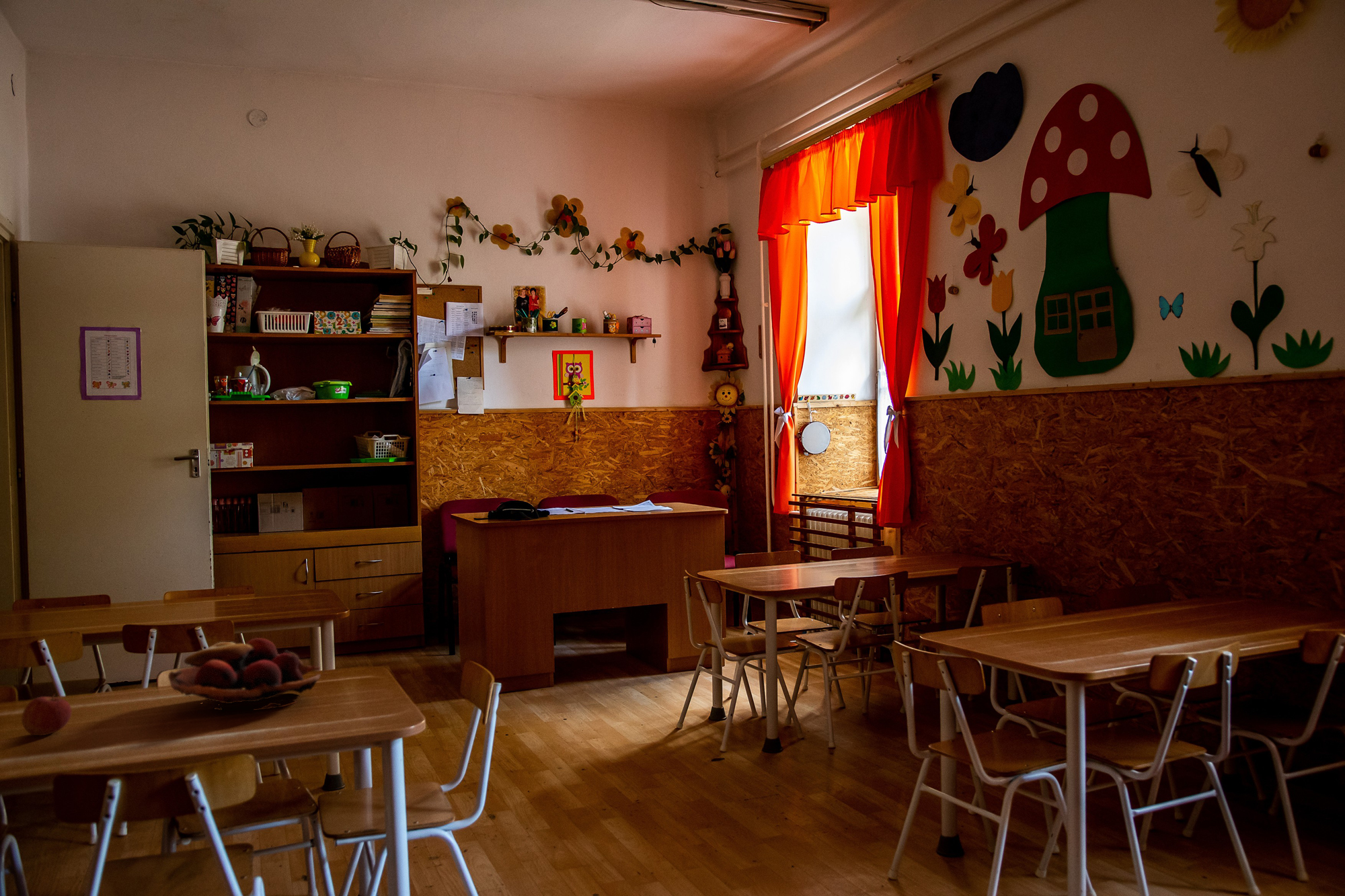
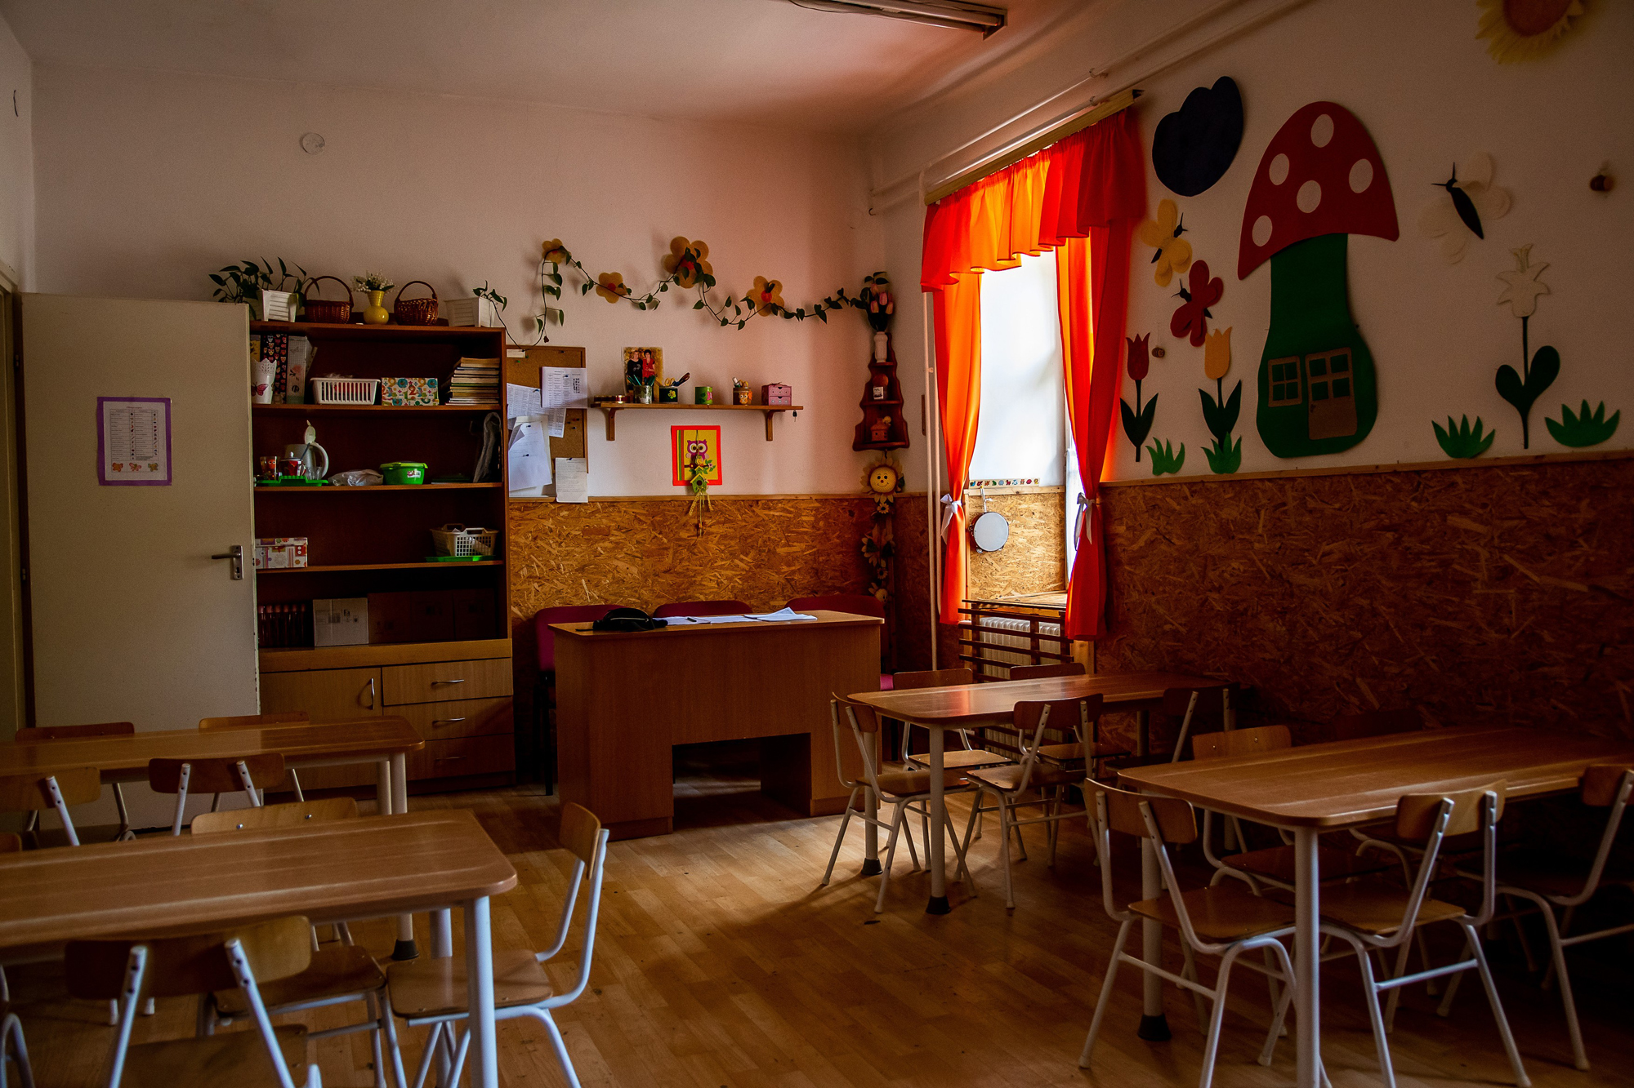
- decorative butterfly (1170, 307)
- fruit basket (243, 671)
- apple (46, 714)
